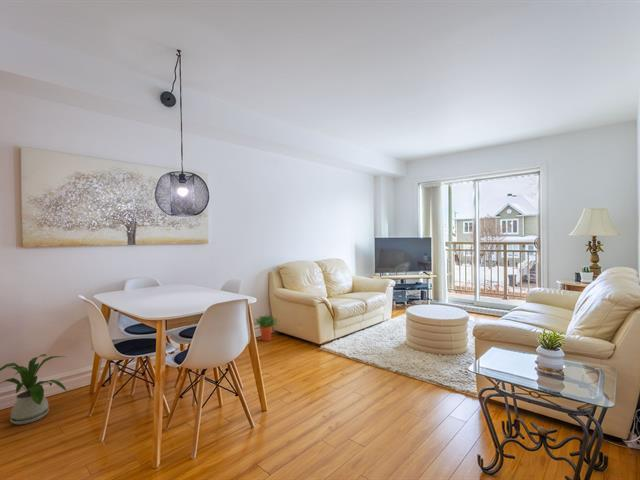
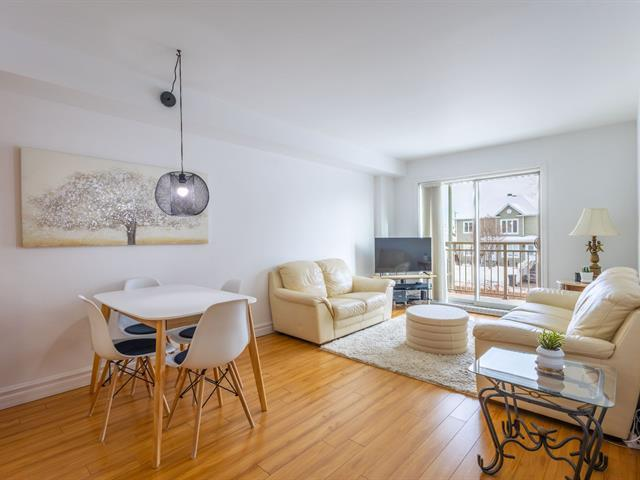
- potted plant (266, 327)
- house plant (31, 382)
